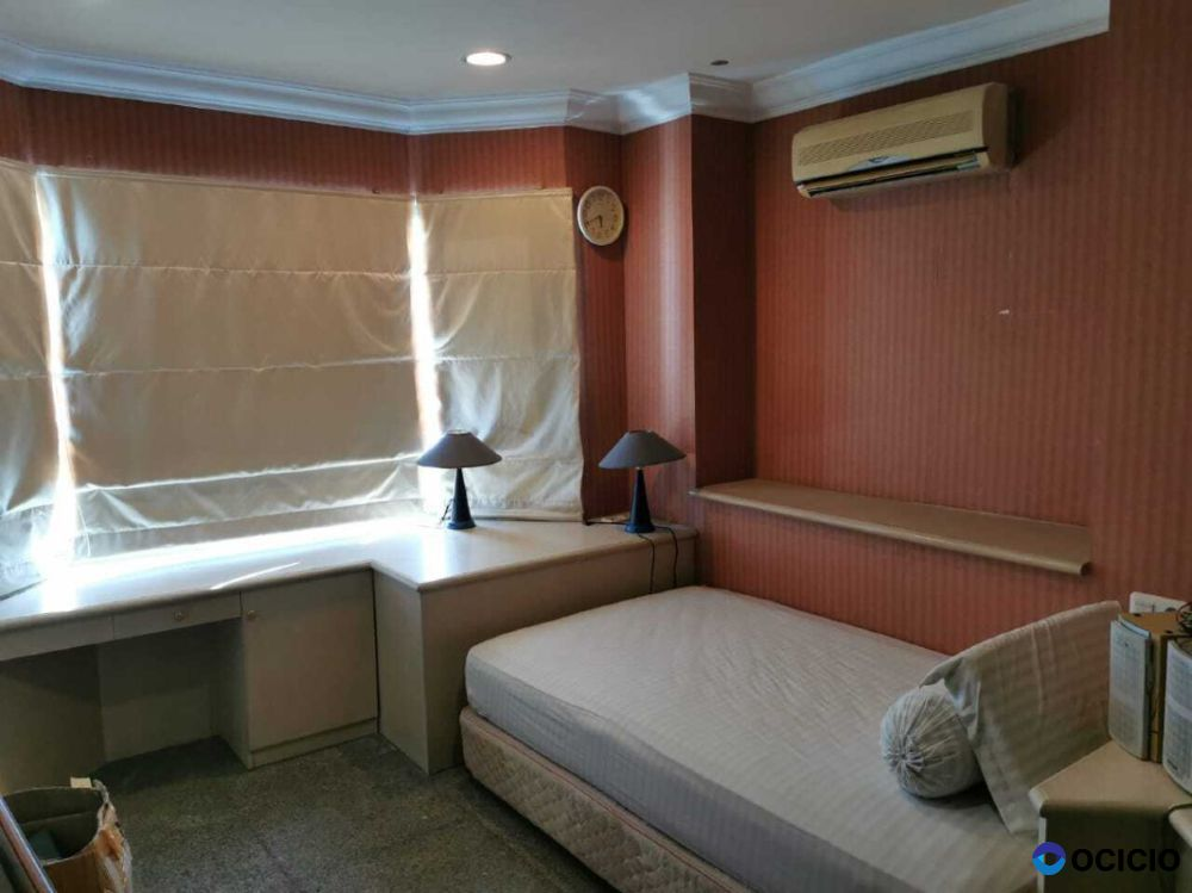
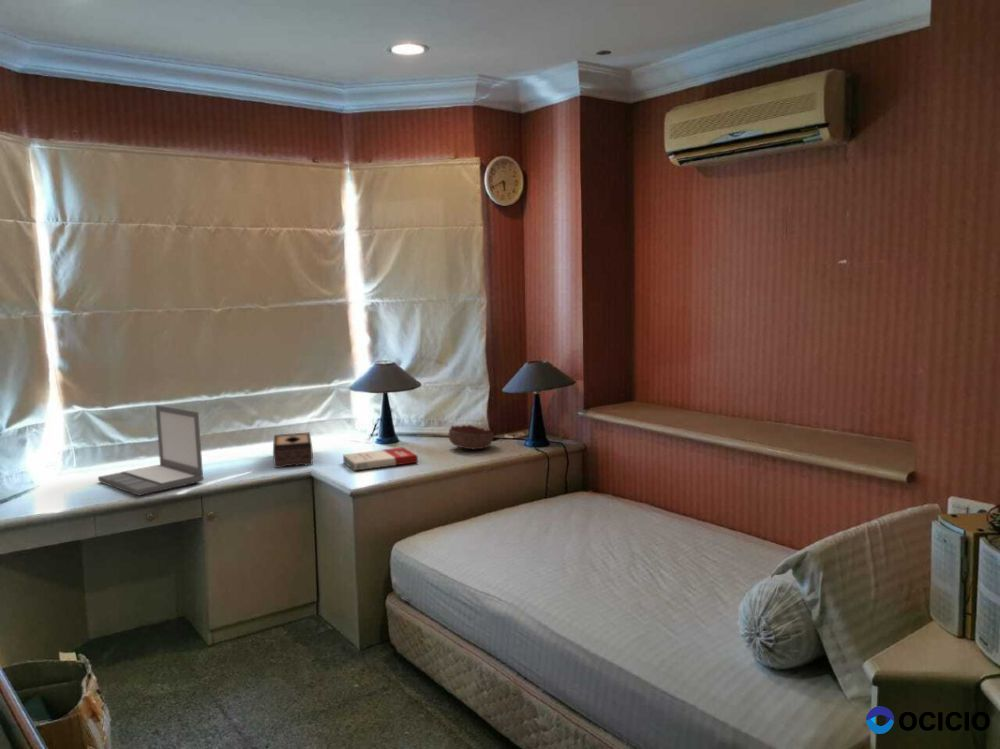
+ book (380, 458)
+ tissue box (292, 449)
+ laptop (158, 443)
+ decorative bowl (471, 436)
